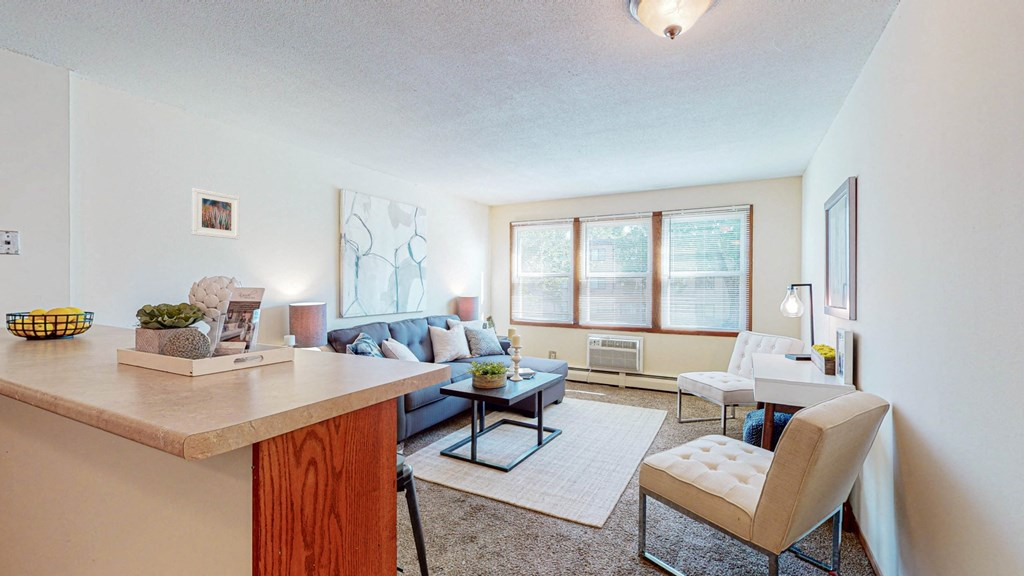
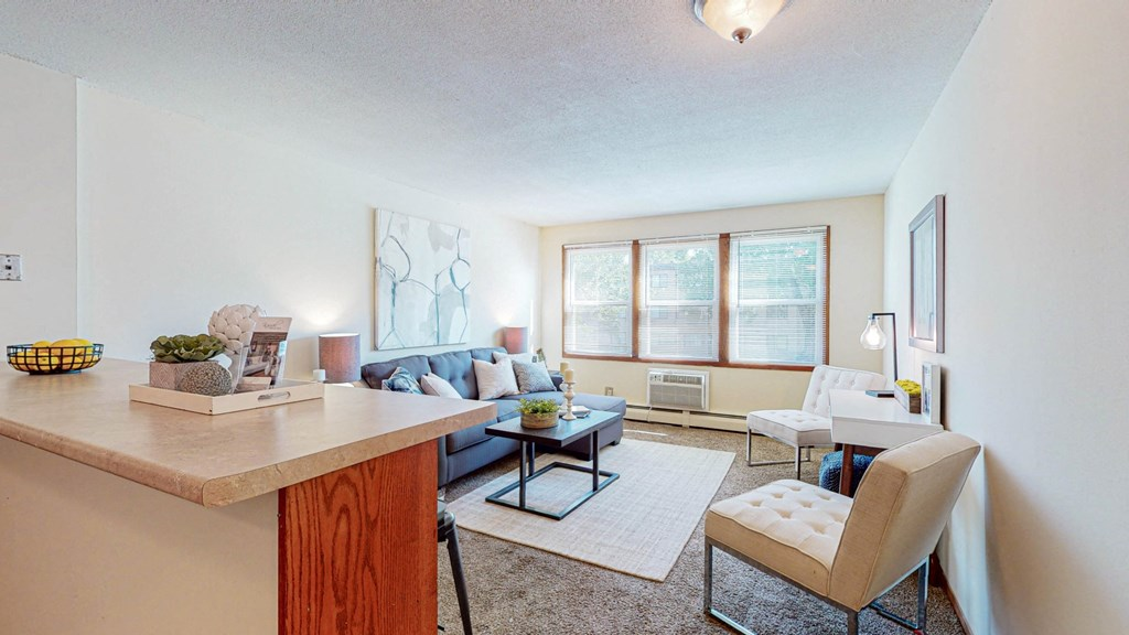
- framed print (216, 214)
